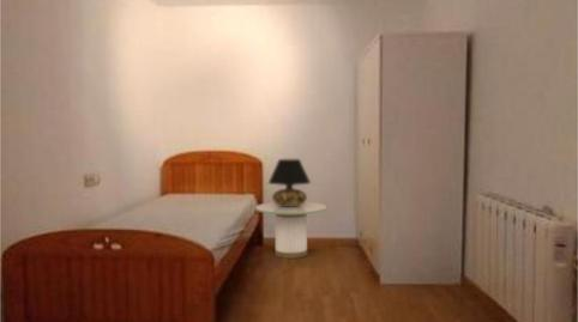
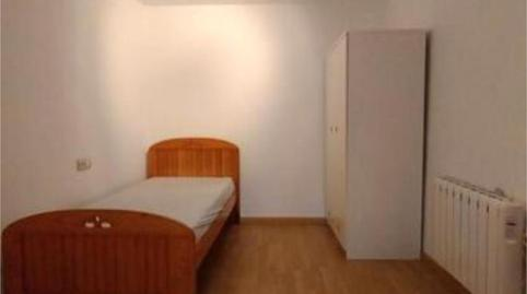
- table lamp (289, 182)
- side table (290, 230)
